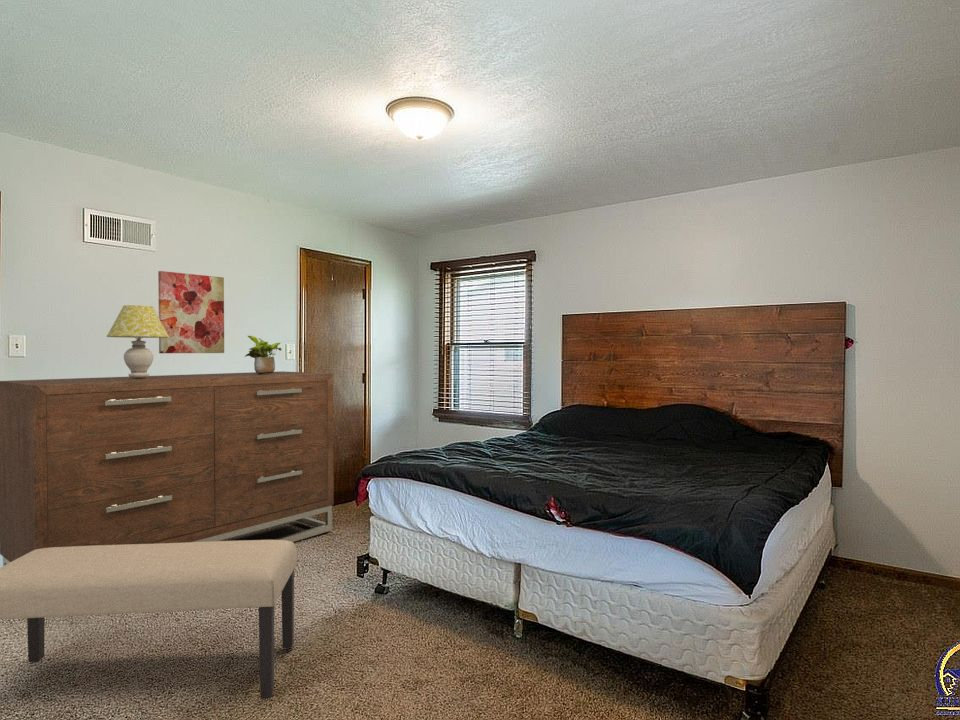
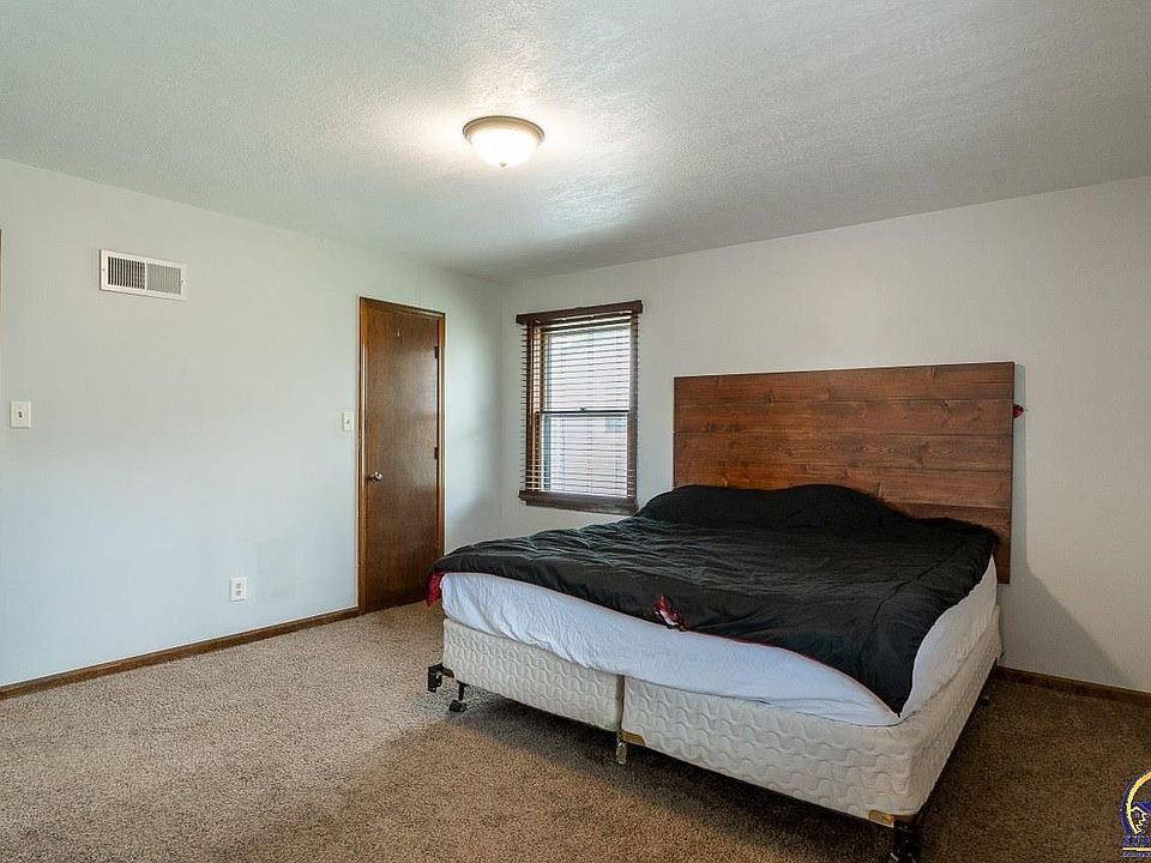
- dresser (190, 466)
- table lamp (138, 342)
- potted plant (263, 354)
- wall art (192, 313)
- bench (144, 612)
